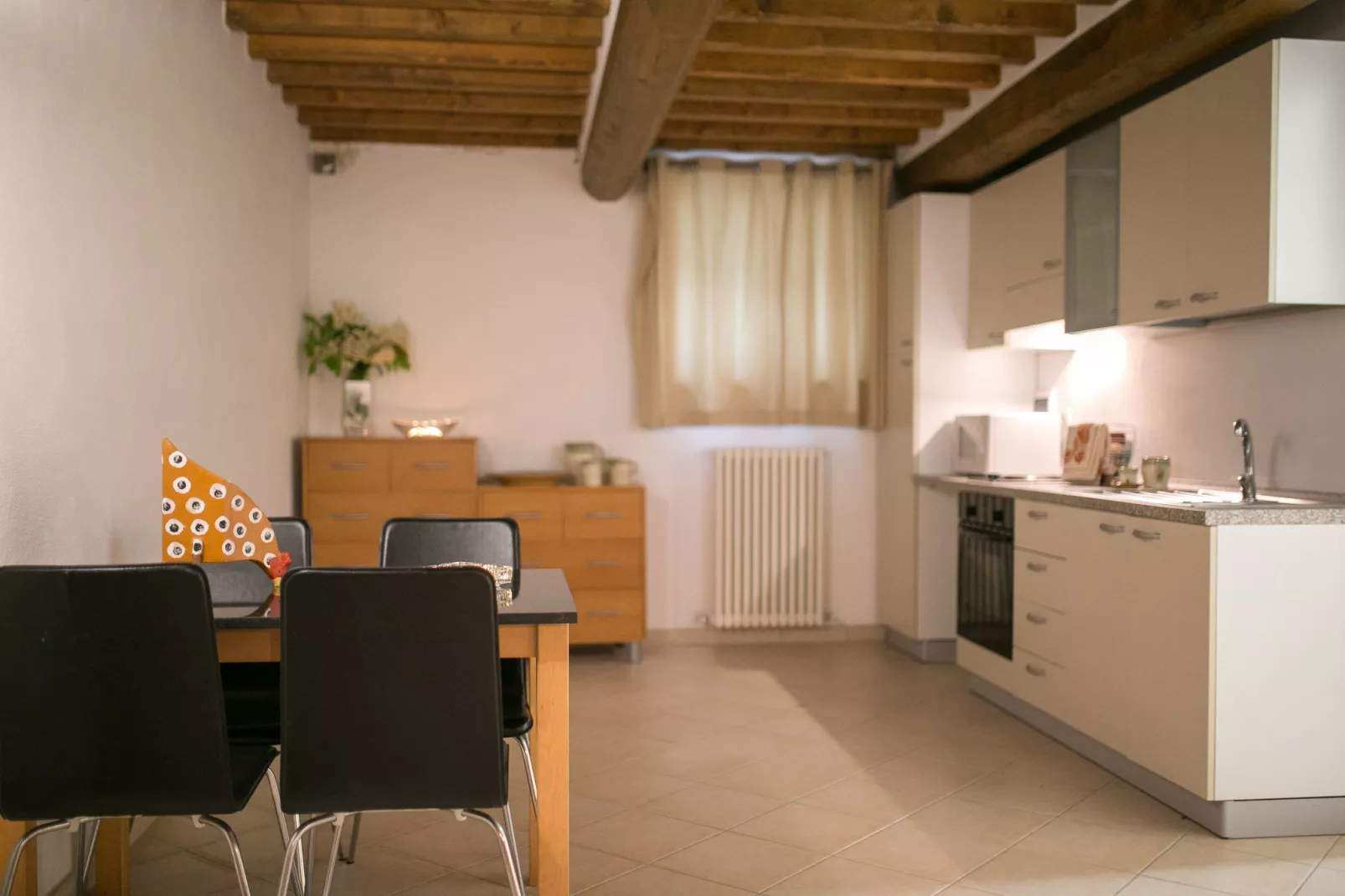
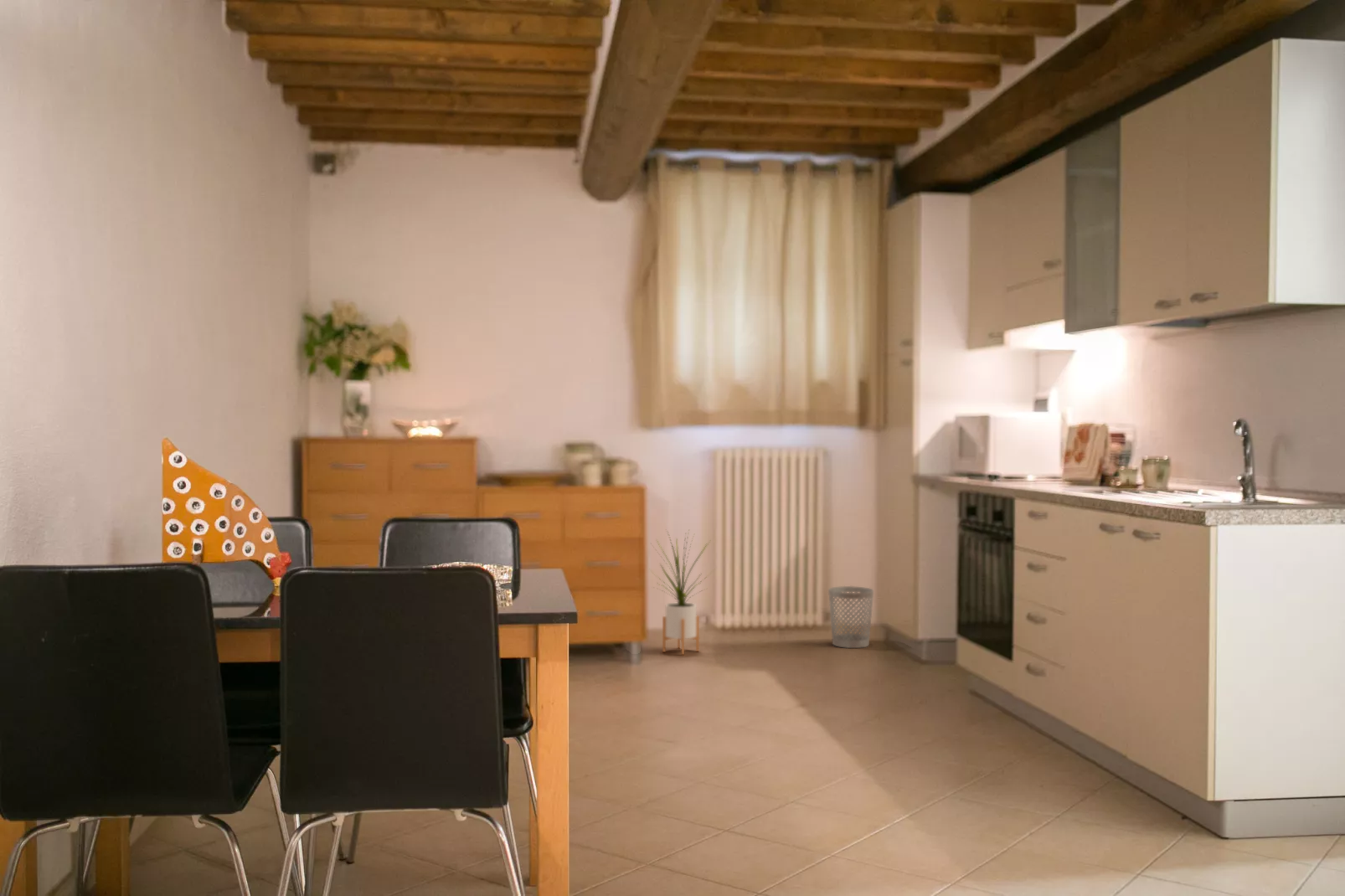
+ house plant (682, 590)
+ wastebasket (851, 617)
